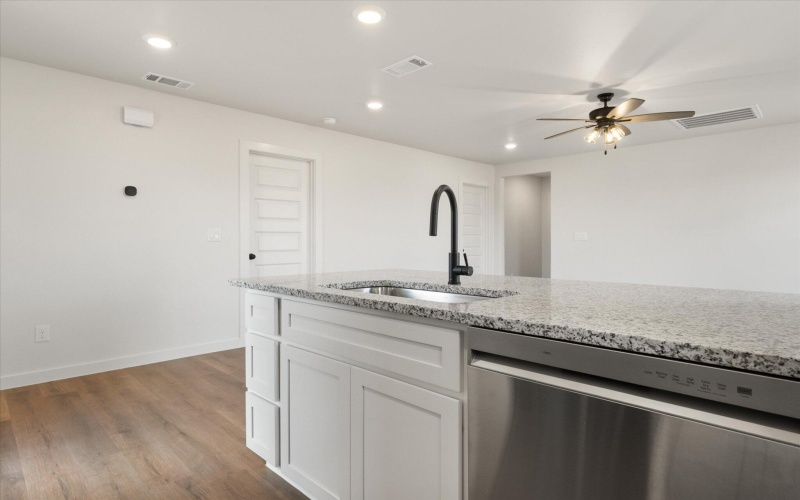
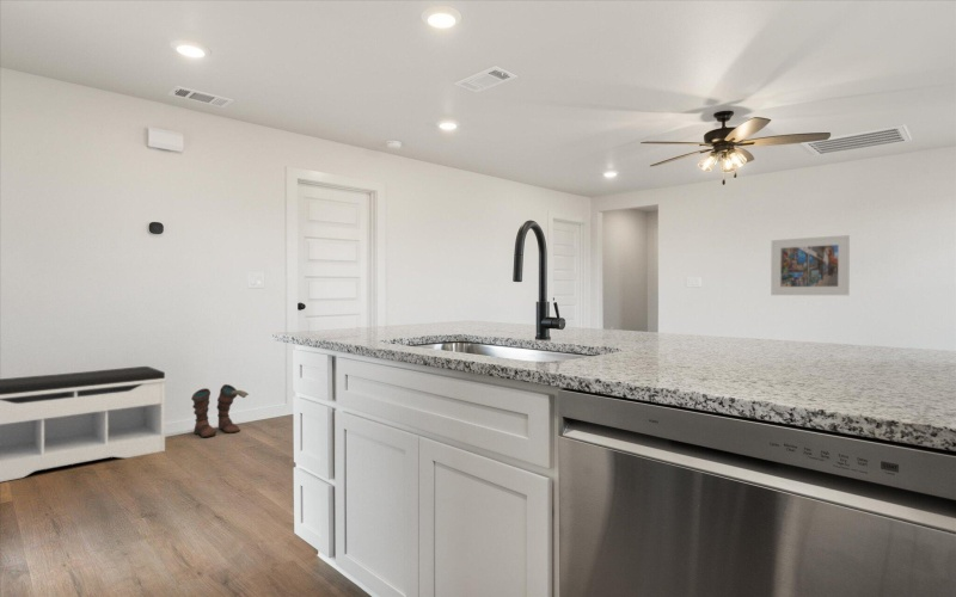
+ boots (221, 408)
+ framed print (808, 266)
+ bench (69, 418)
